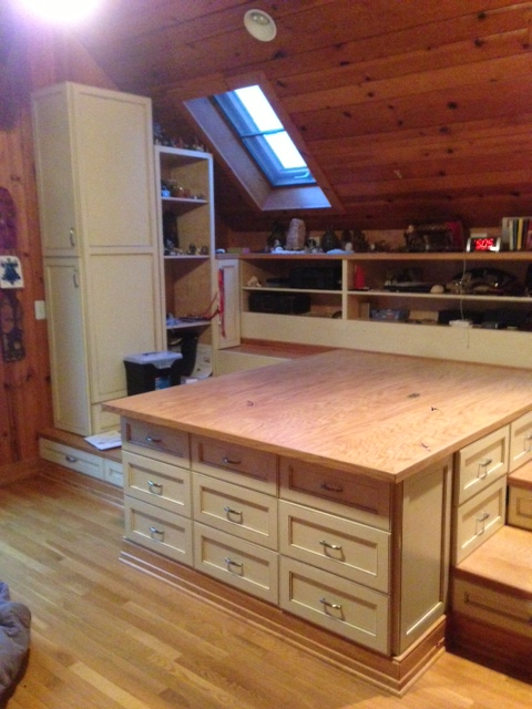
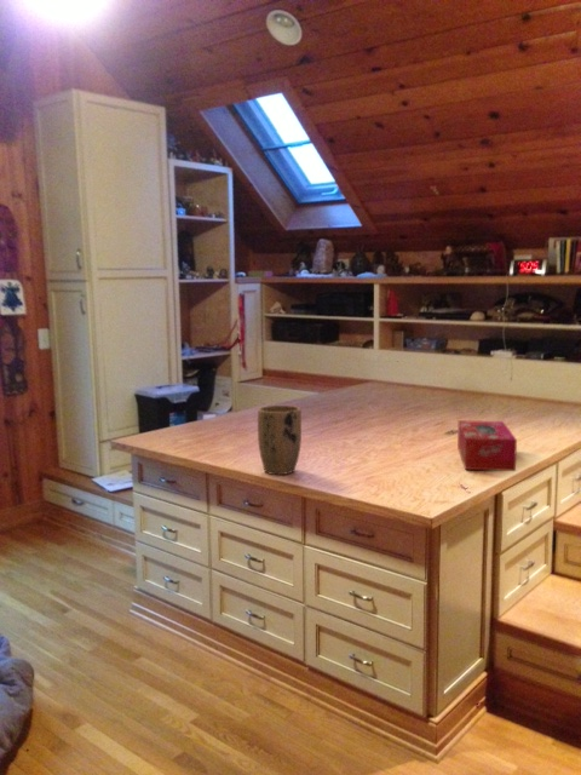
+ plant pot (280, 440)
+ tissue box (484, 443)
